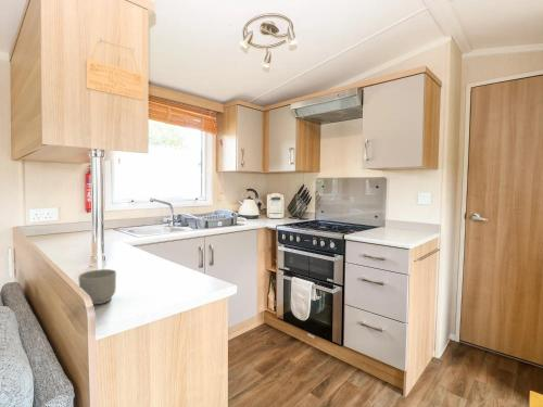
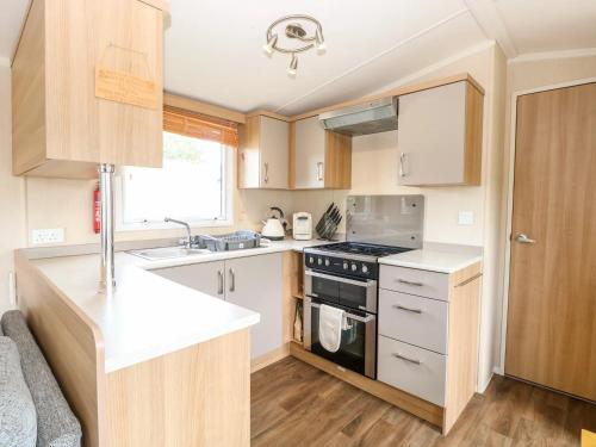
- mug (97, 285)
